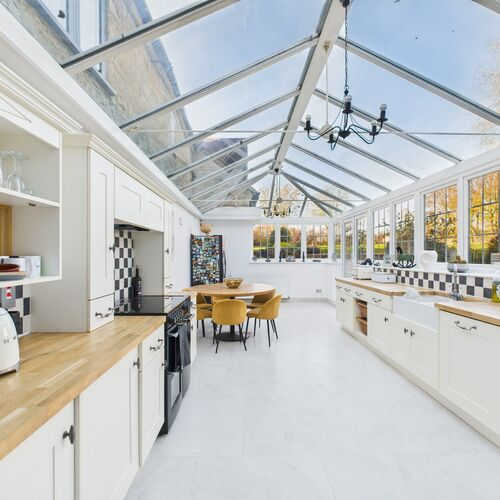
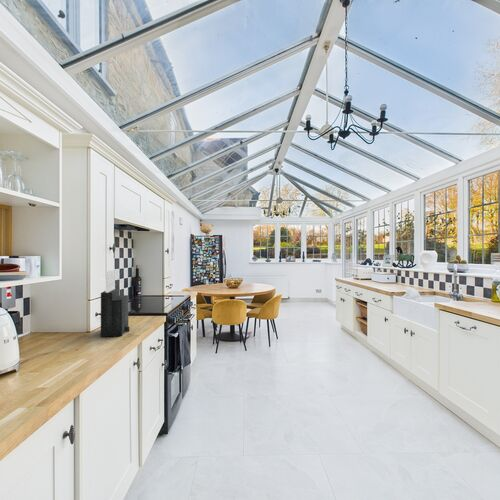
+ knife block (117, 300)
